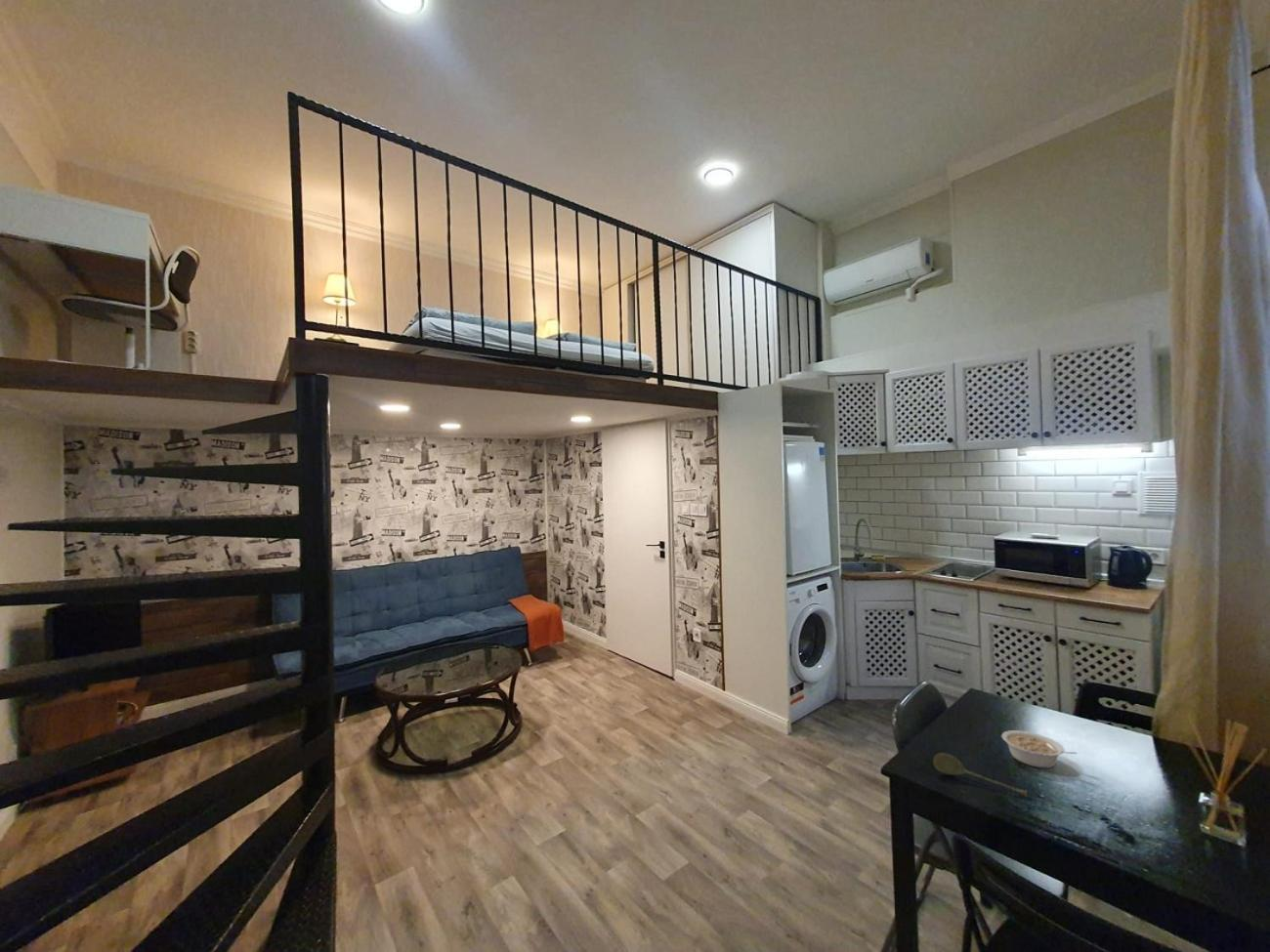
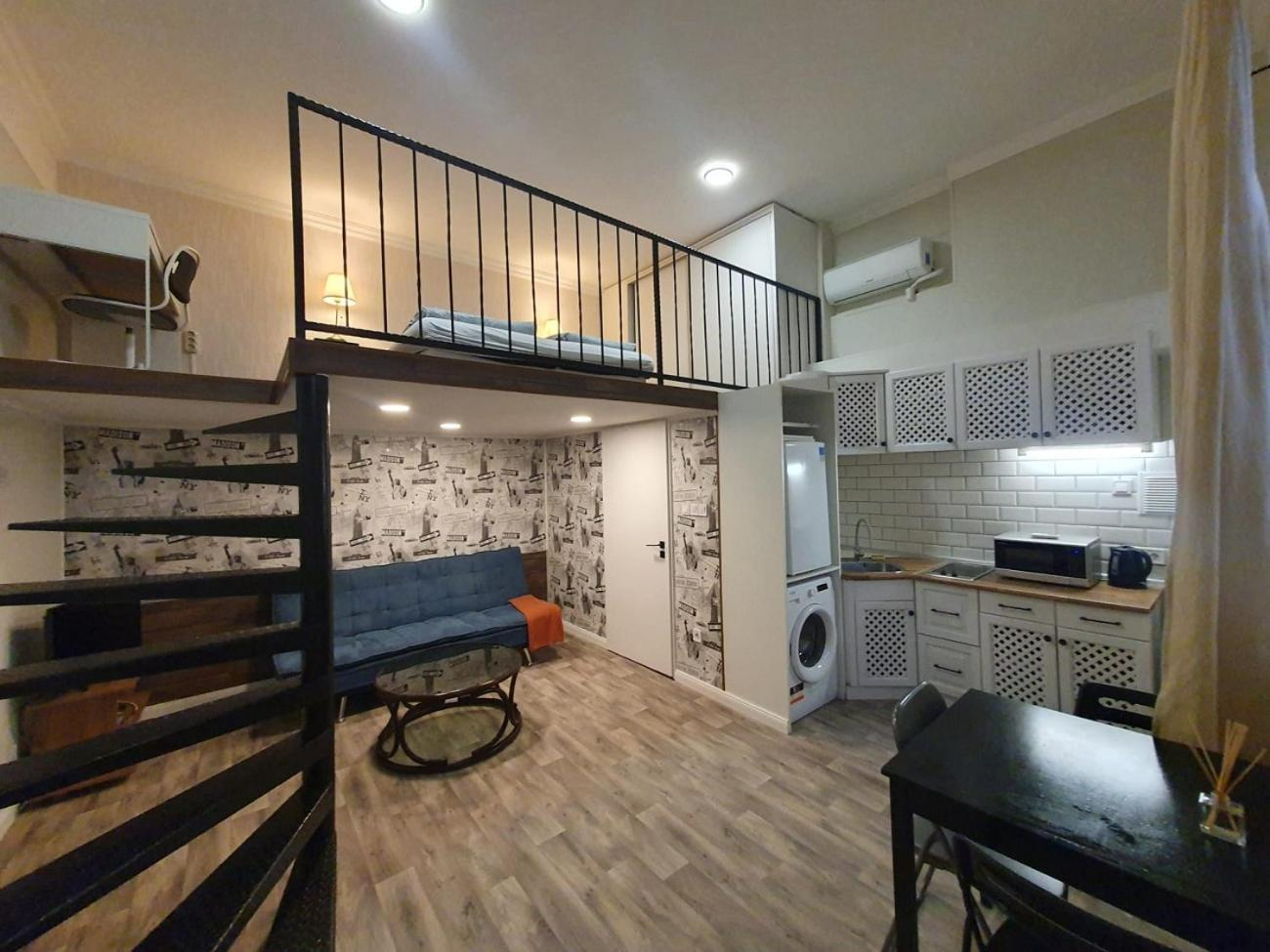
- soupspoon (976, 773)
- legume (1035, 749)
